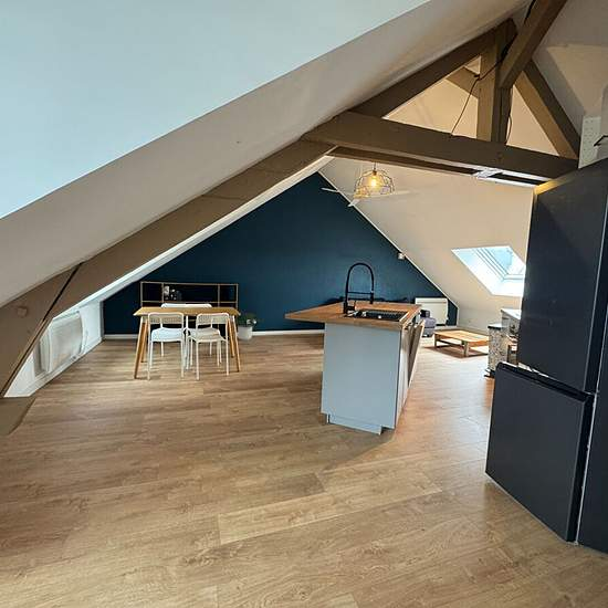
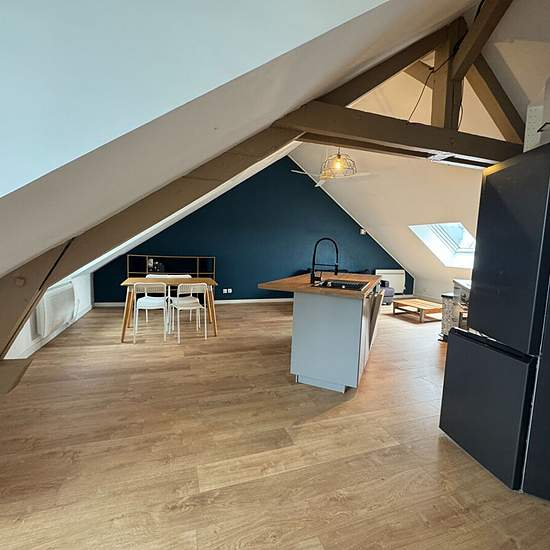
- potted plant (245, 325)
